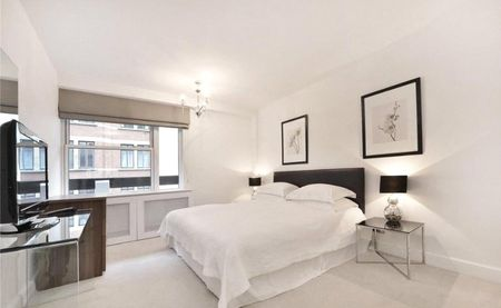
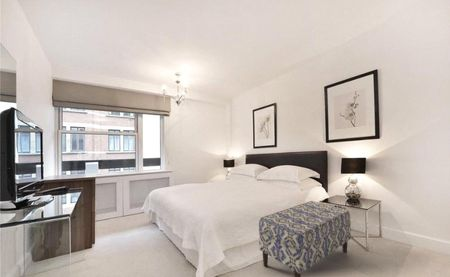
+ bench (306, 236)
